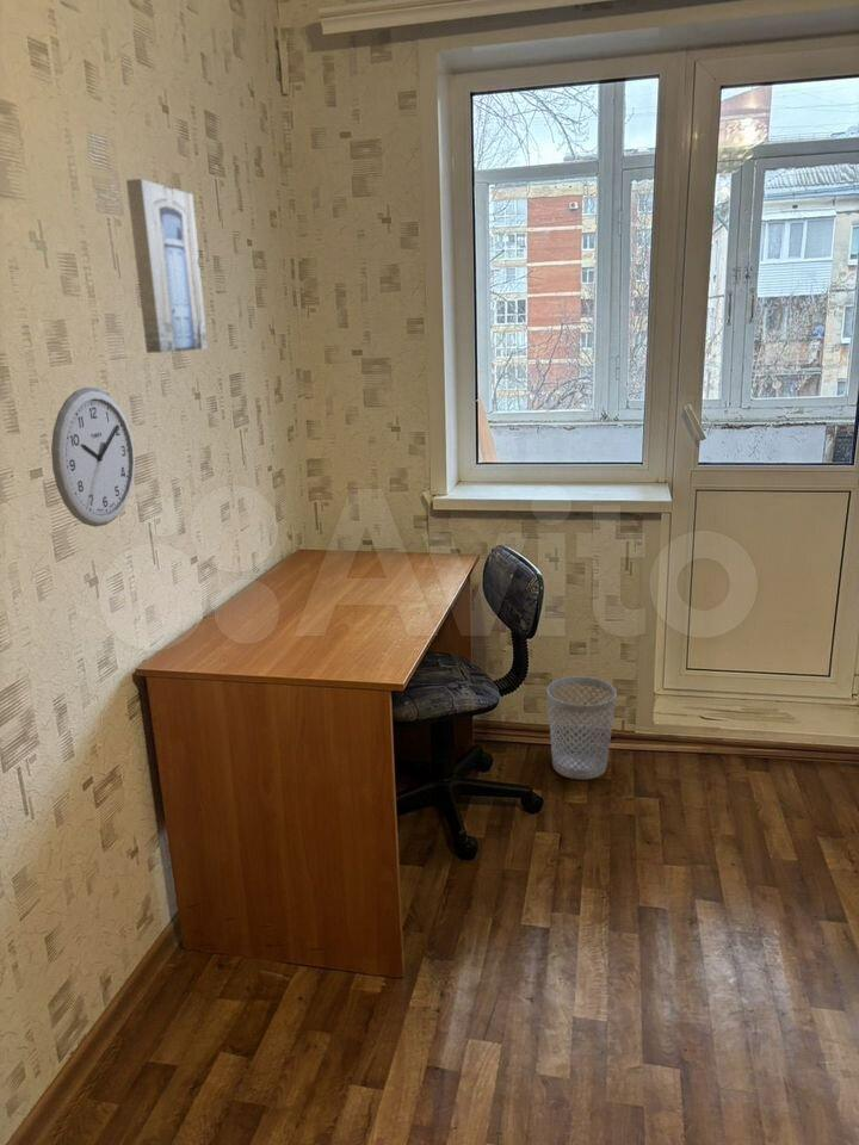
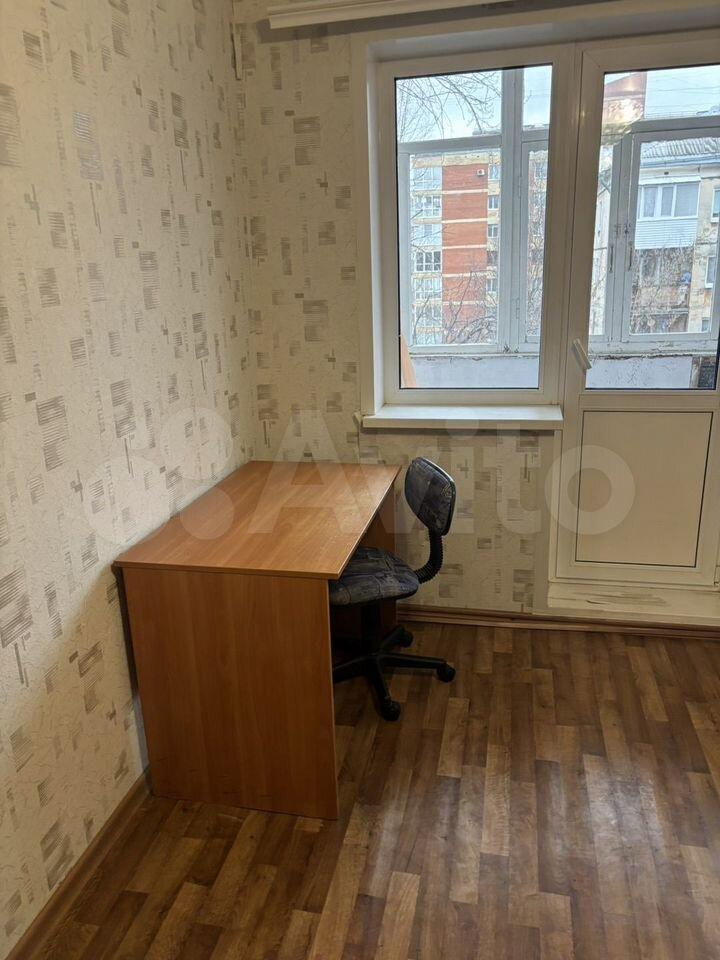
- wall art (169, 271)
- wastebasket (580, 728)
- wall clock (98, 457)
